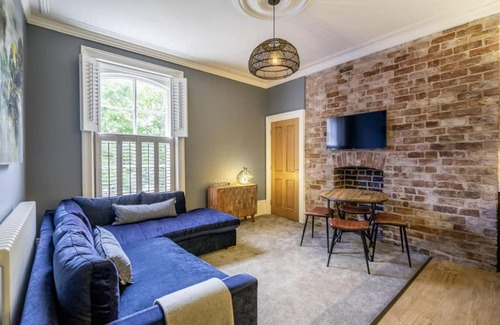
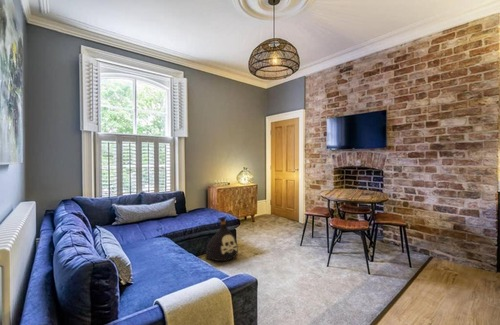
+ bag (222, 237)
